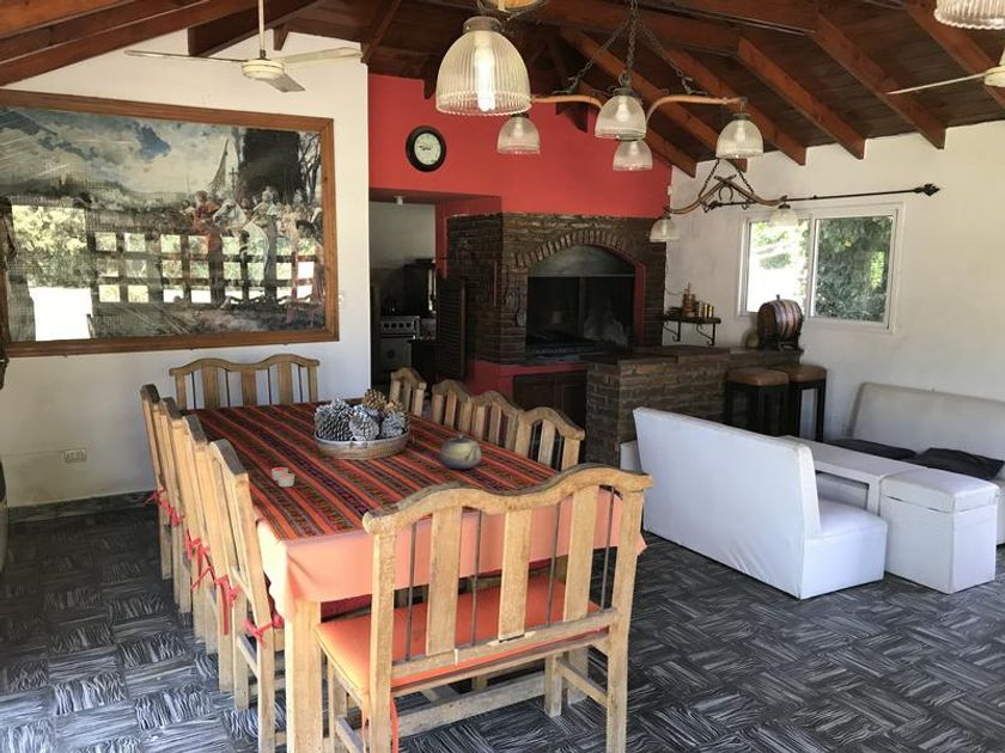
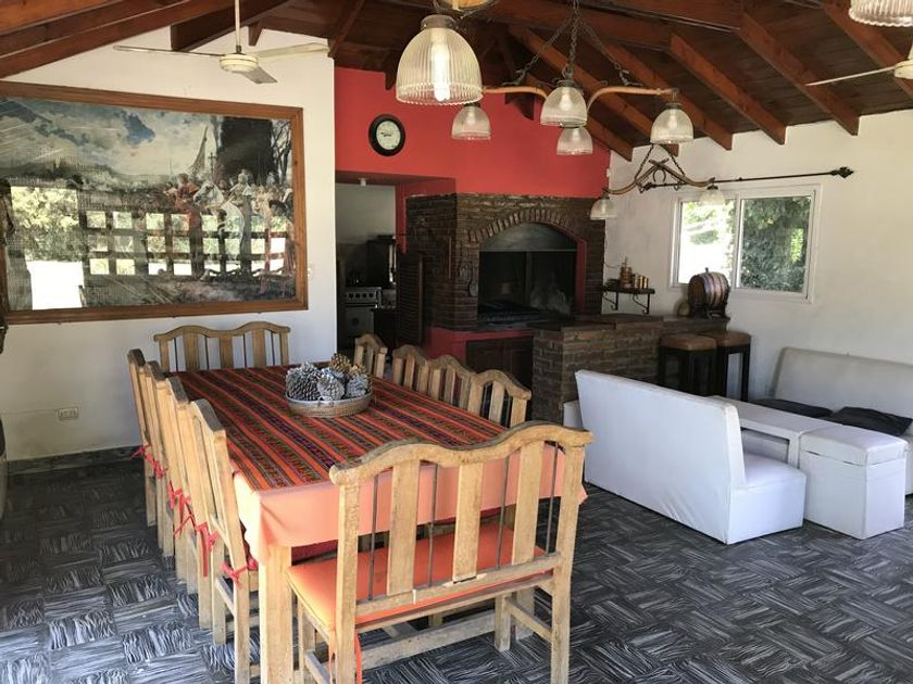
- teapot (461, 449)
- candle (282, 476)
